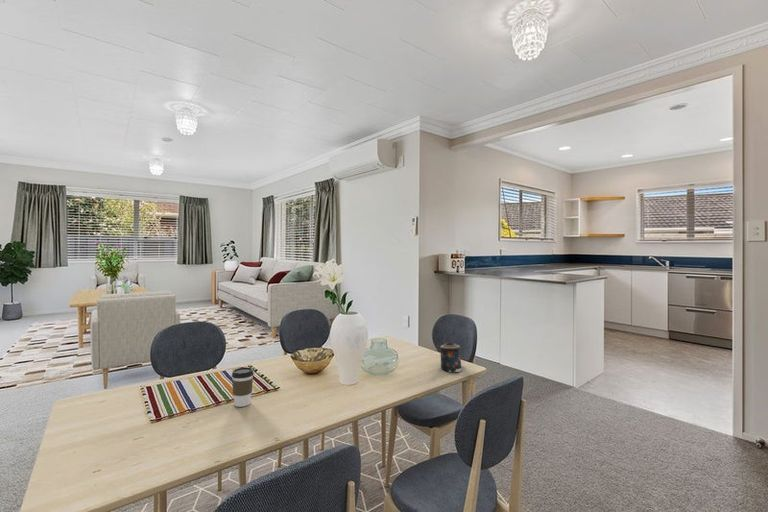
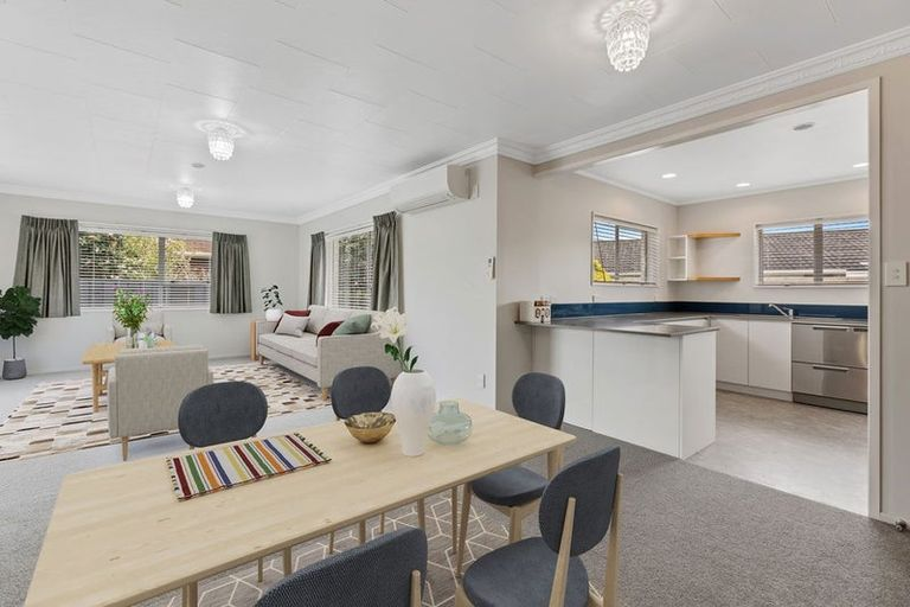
- coffee cup (242, 386)
- candle (453, 355)
